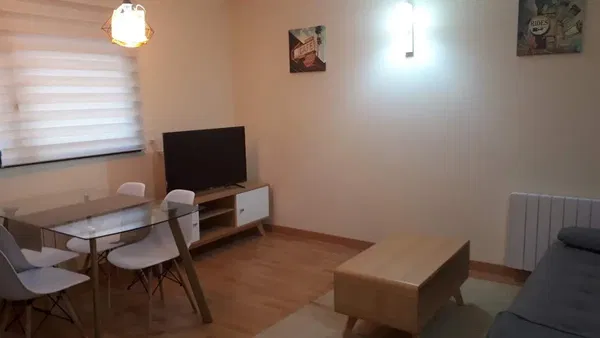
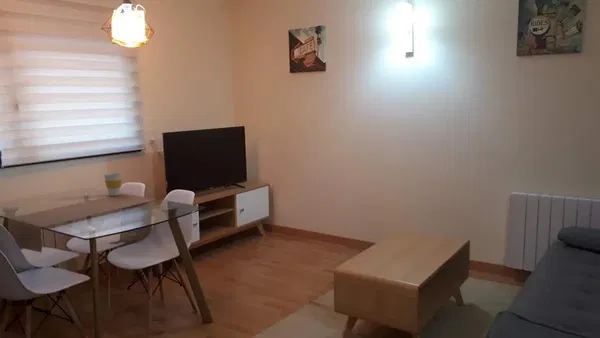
+ cup (113, 184)
